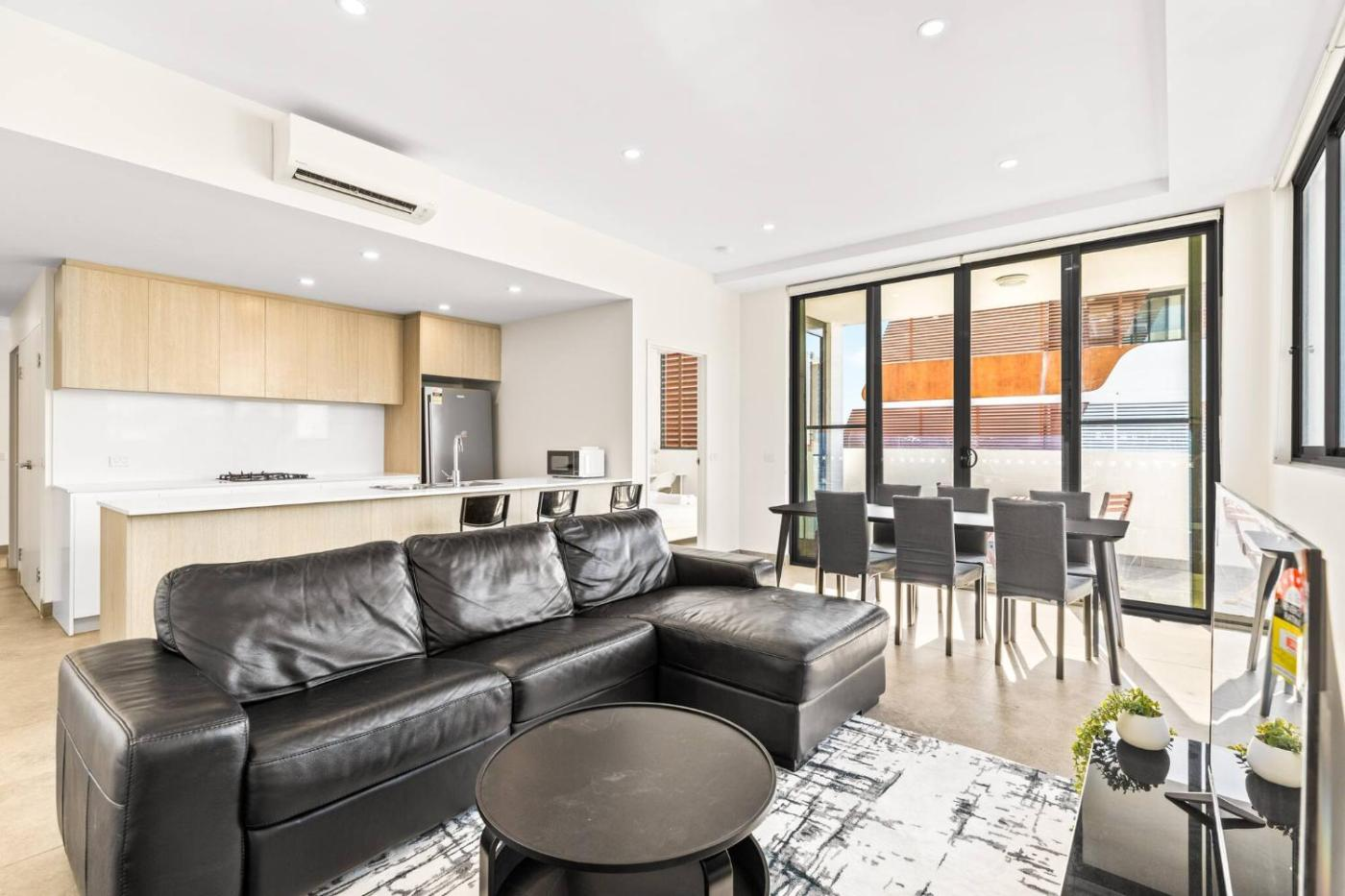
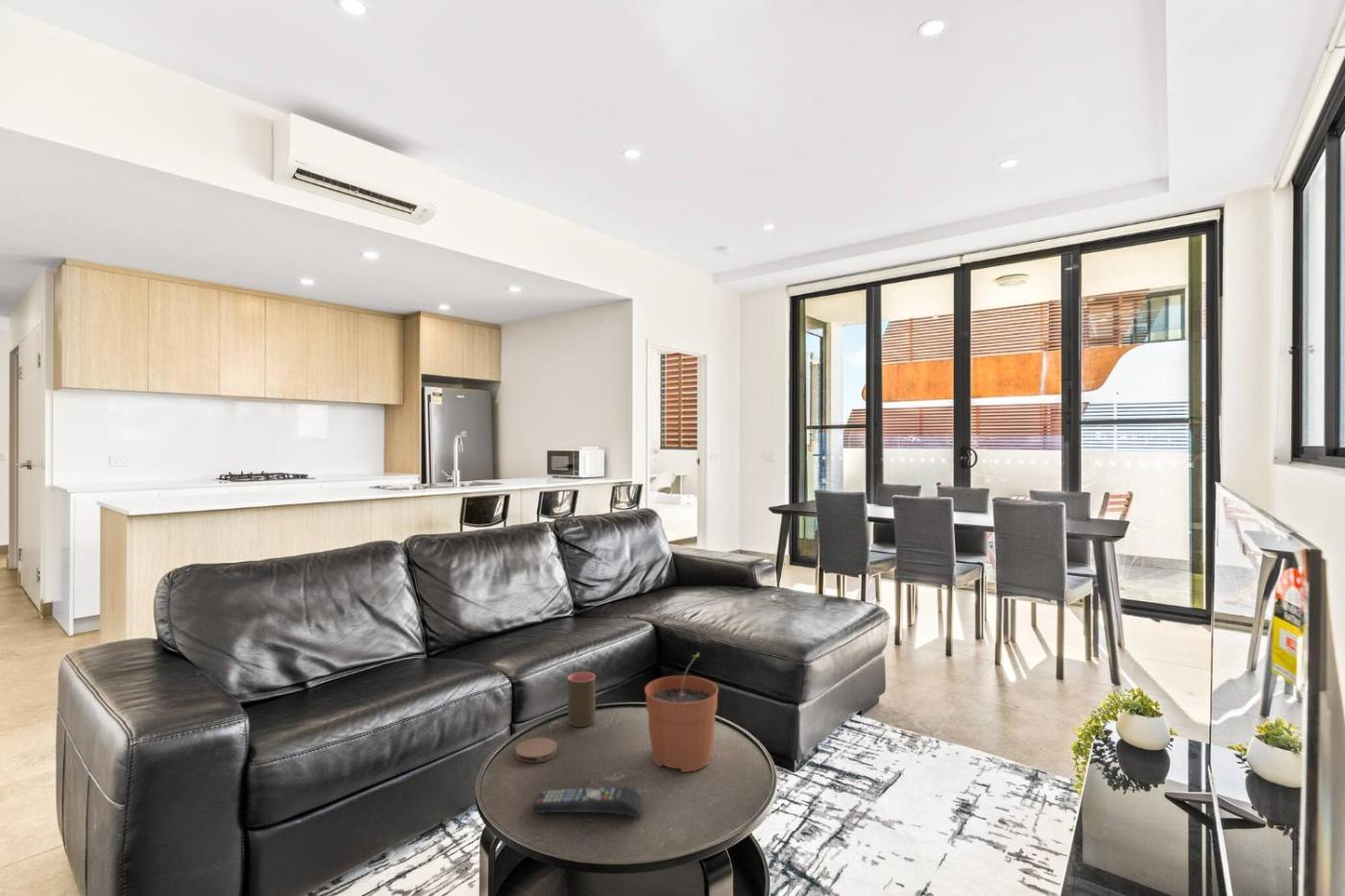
+ coaster (536, 749)
+ plant pot (681, 705)
+ remote control (588, 800)
+ cup (581, 698)
